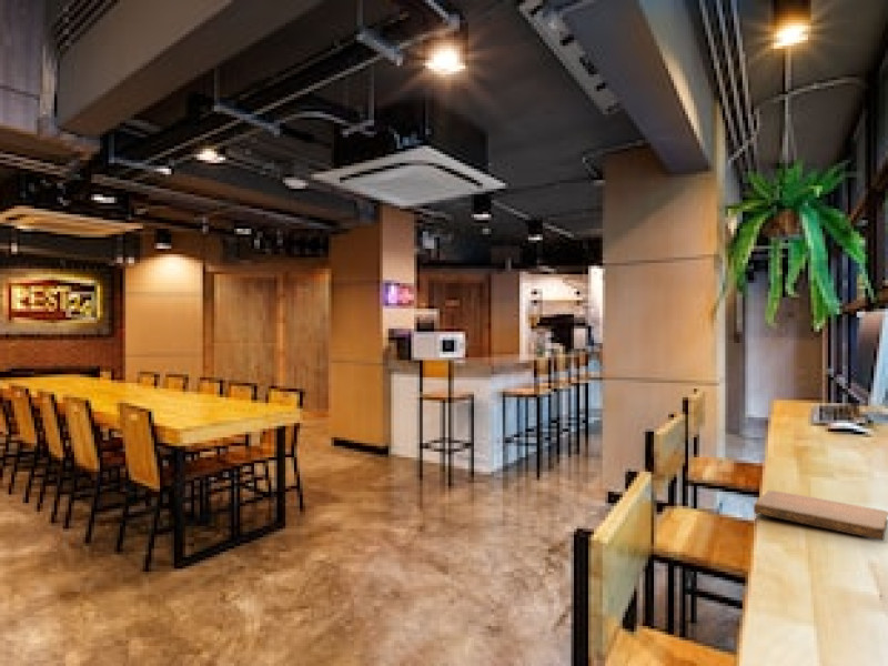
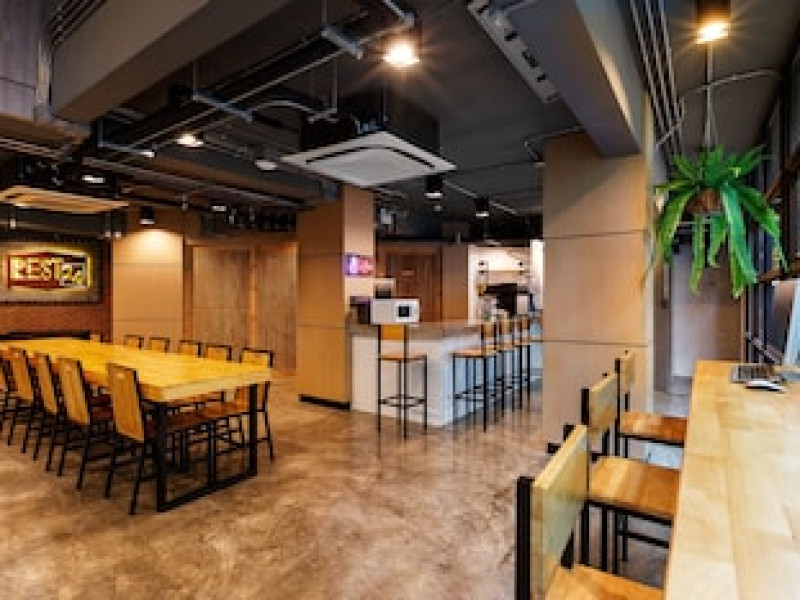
- notebook (819, 512)
